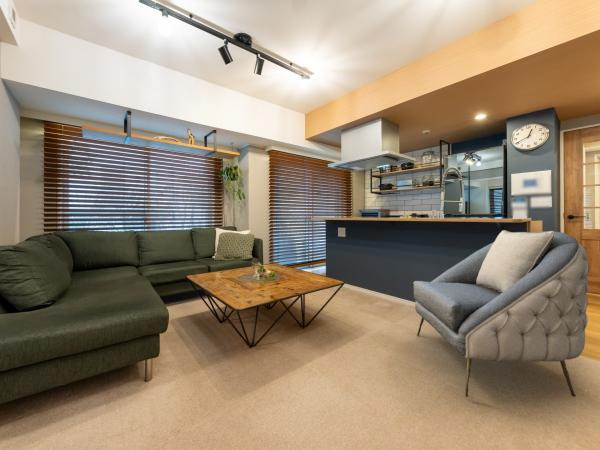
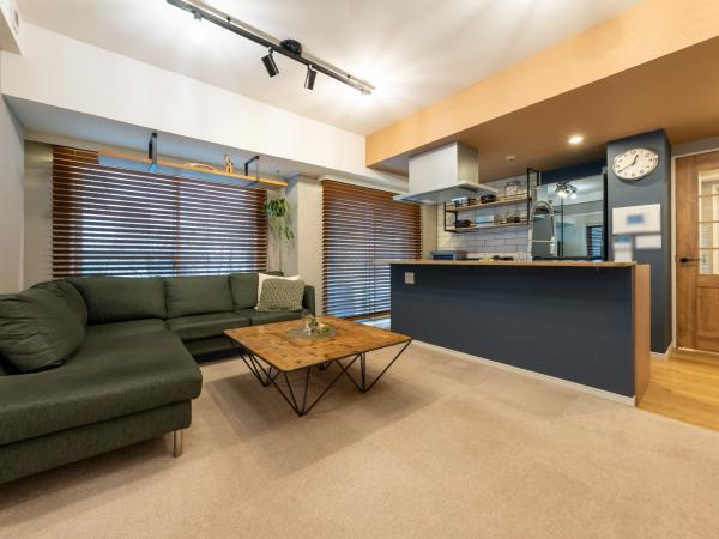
- armchair (492, 296)
